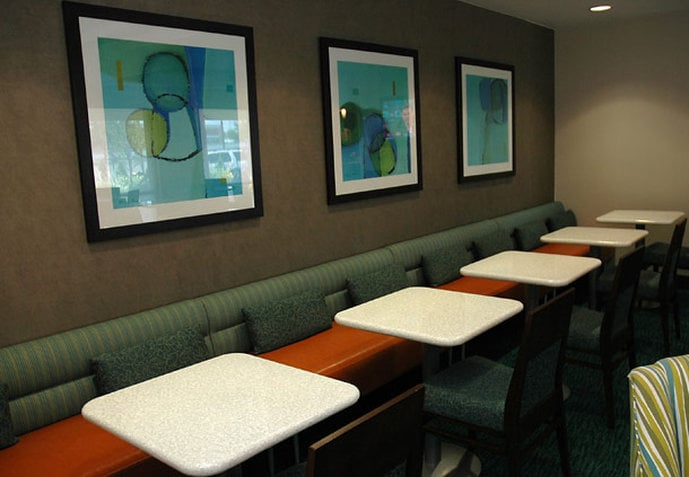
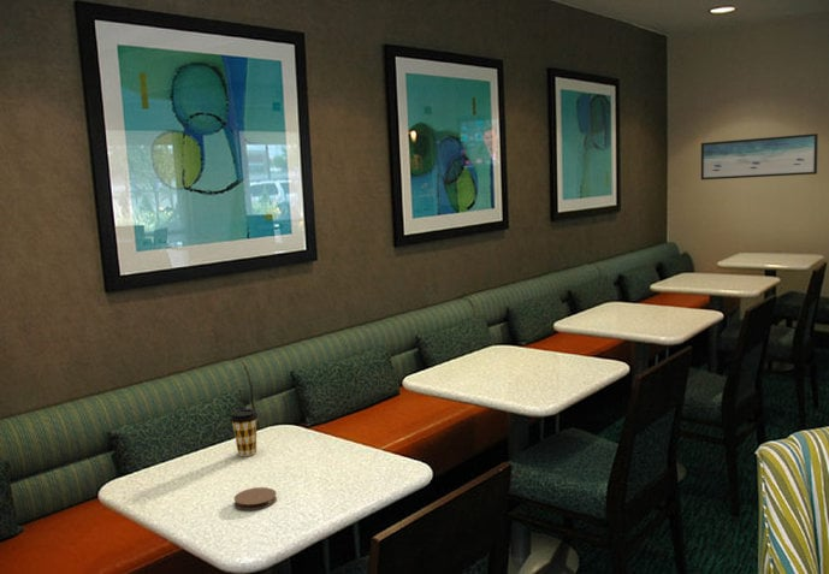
+ coffee cup (245, 432)
+ coaster (255, 498)
+ wall art (756, 158)
